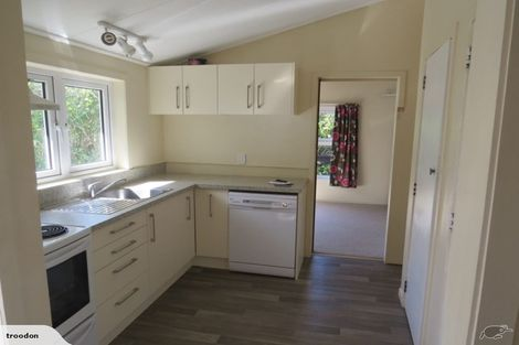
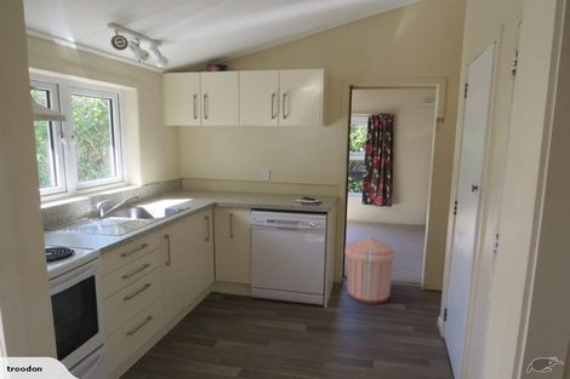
+ trash can (369, 266)
